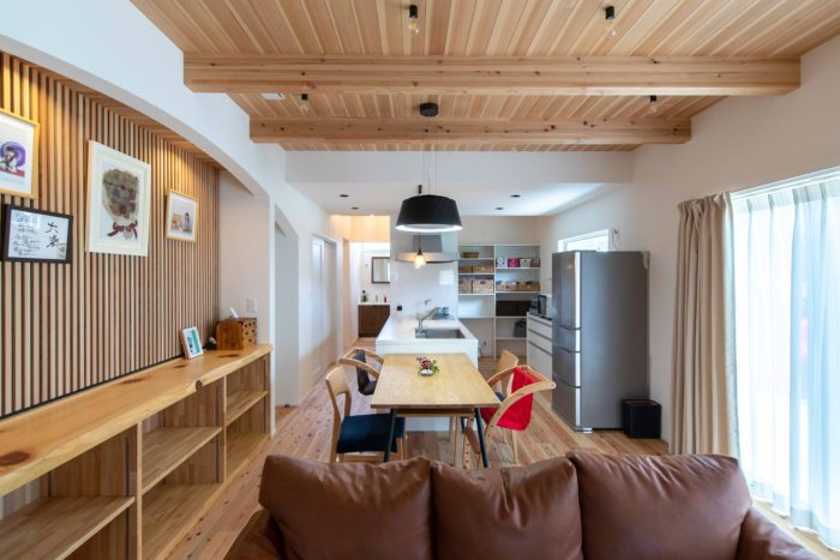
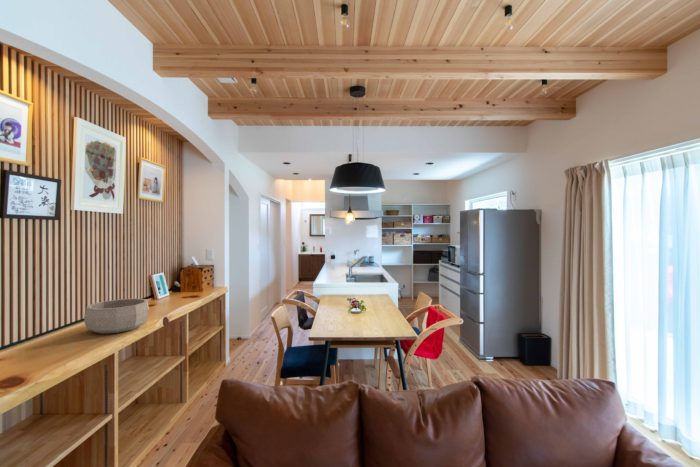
+ decorative bowl (118, 315)
